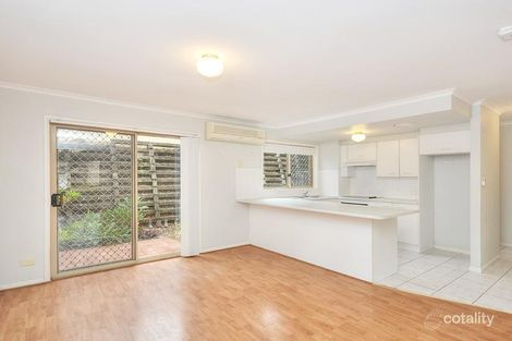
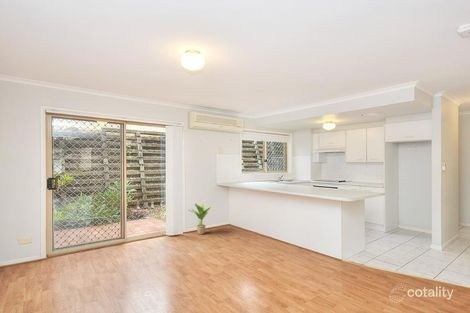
+ potted plant (203, 217)
